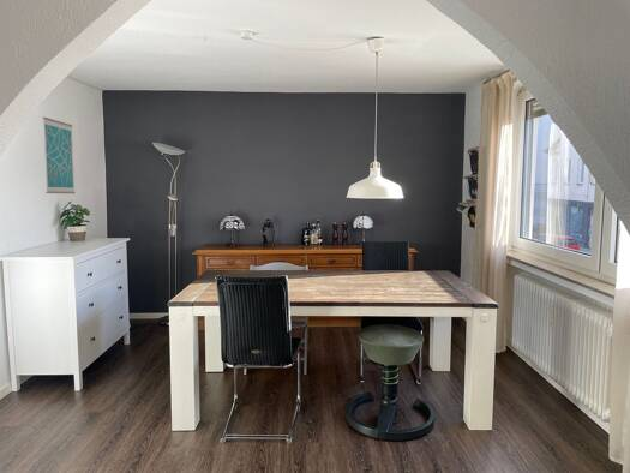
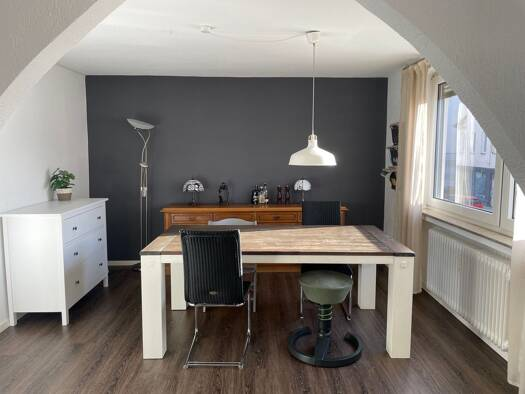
- wall art (59, 157)
